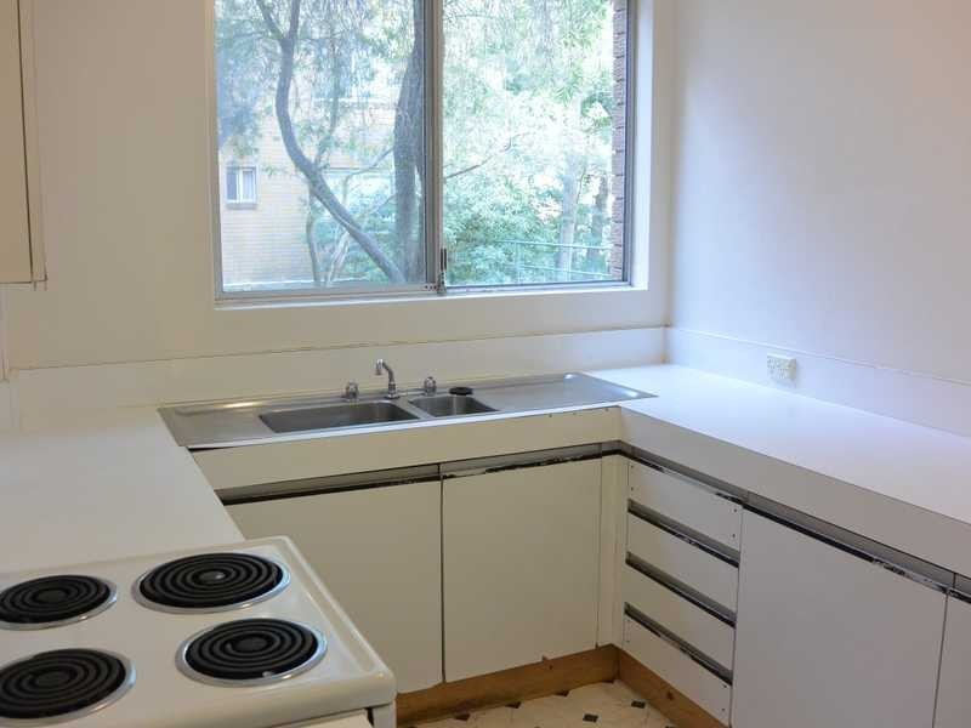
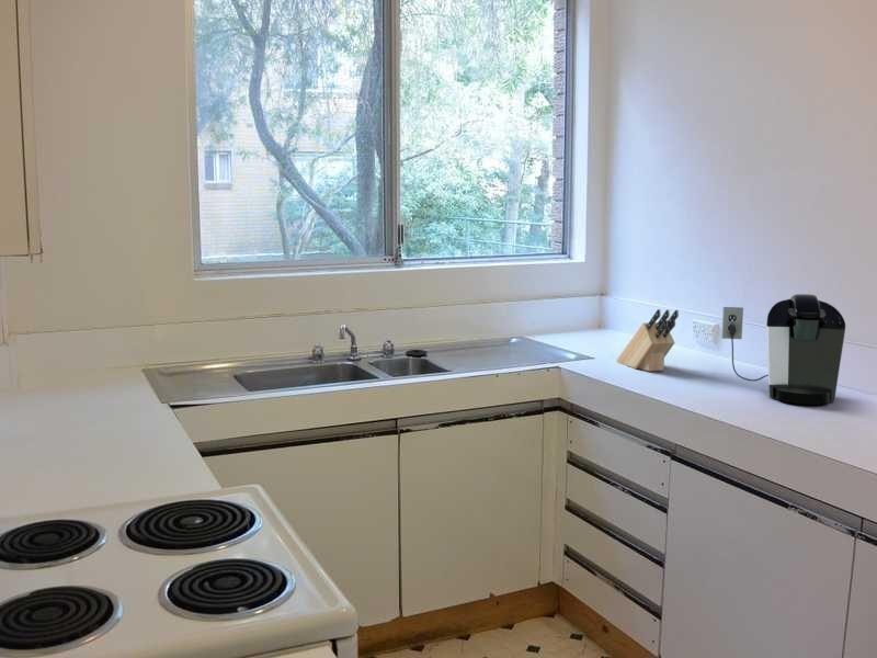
+ coffee maker (782, 344)
+ knife block (648, 337)
